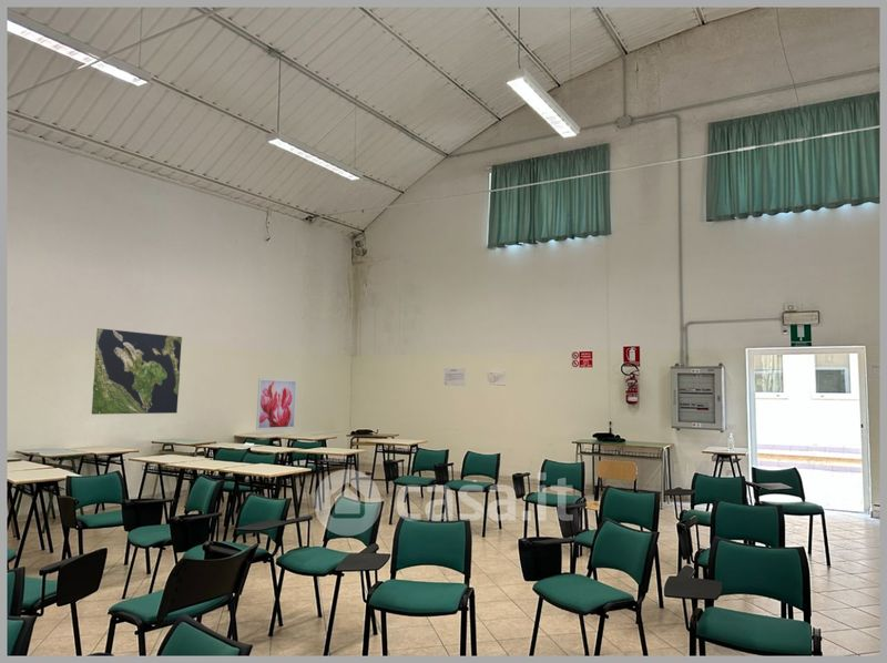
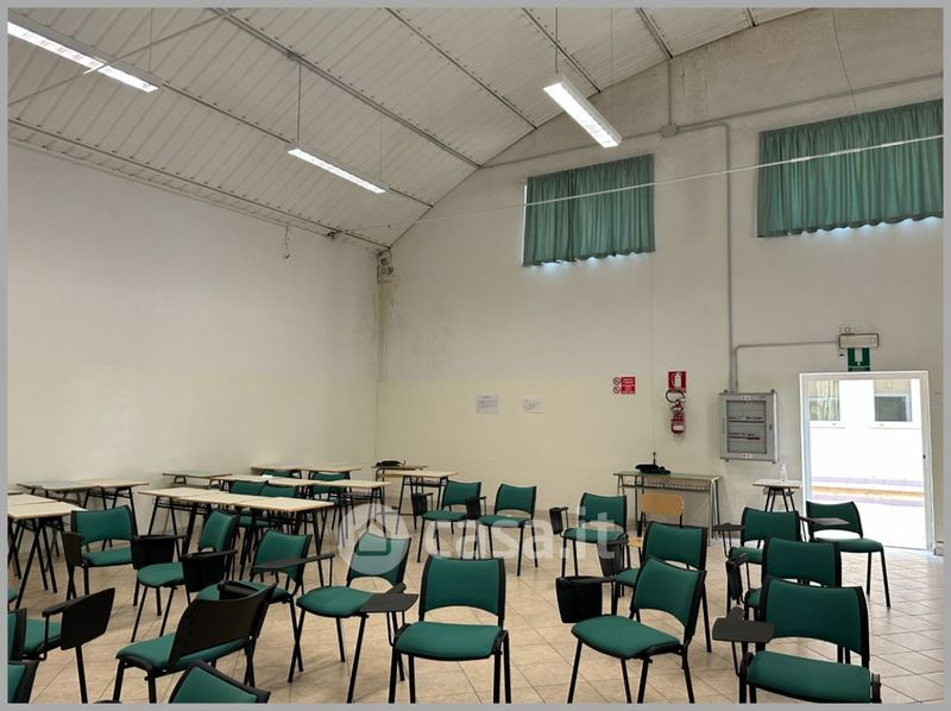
- world map (140, 373)
- wall art (277, 404)
